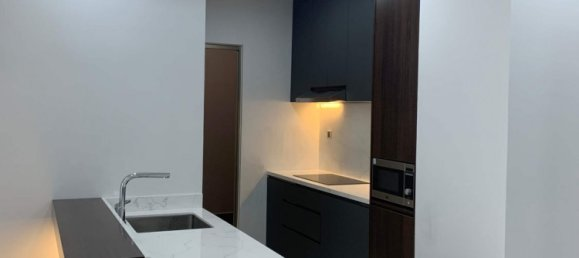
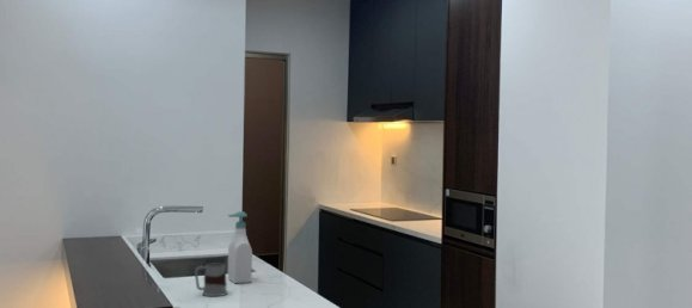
+ soap bottle (238, 246)
+ mug (210, 279)
